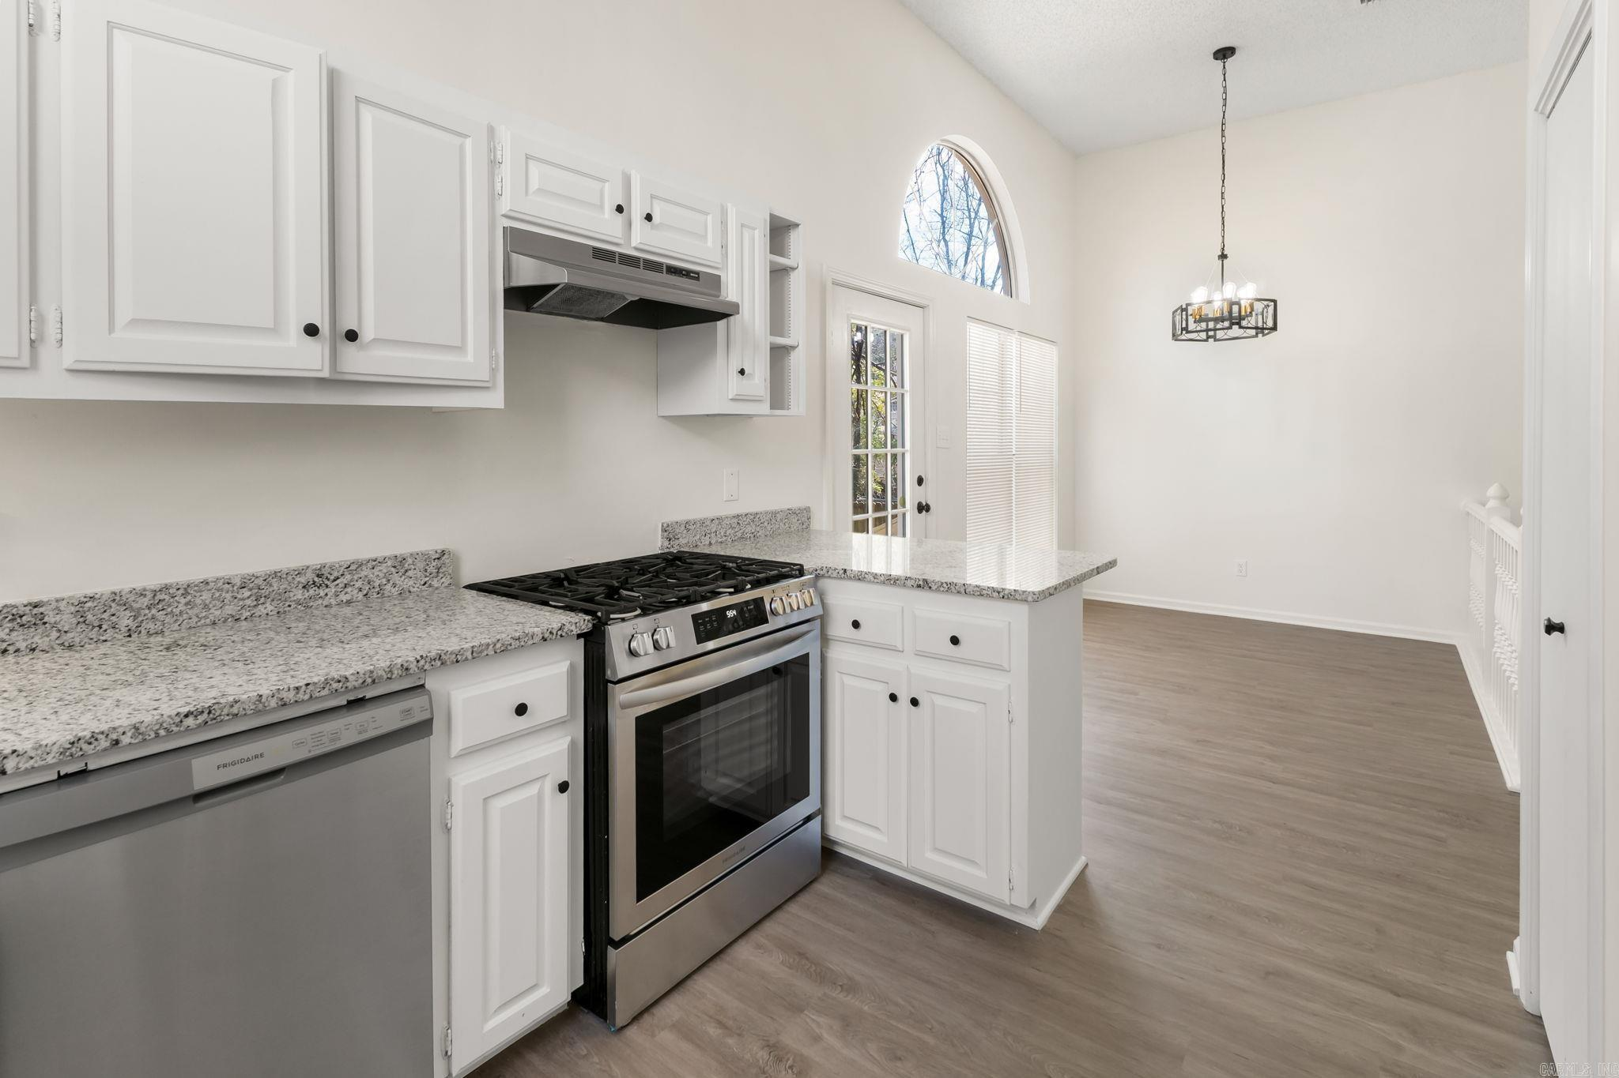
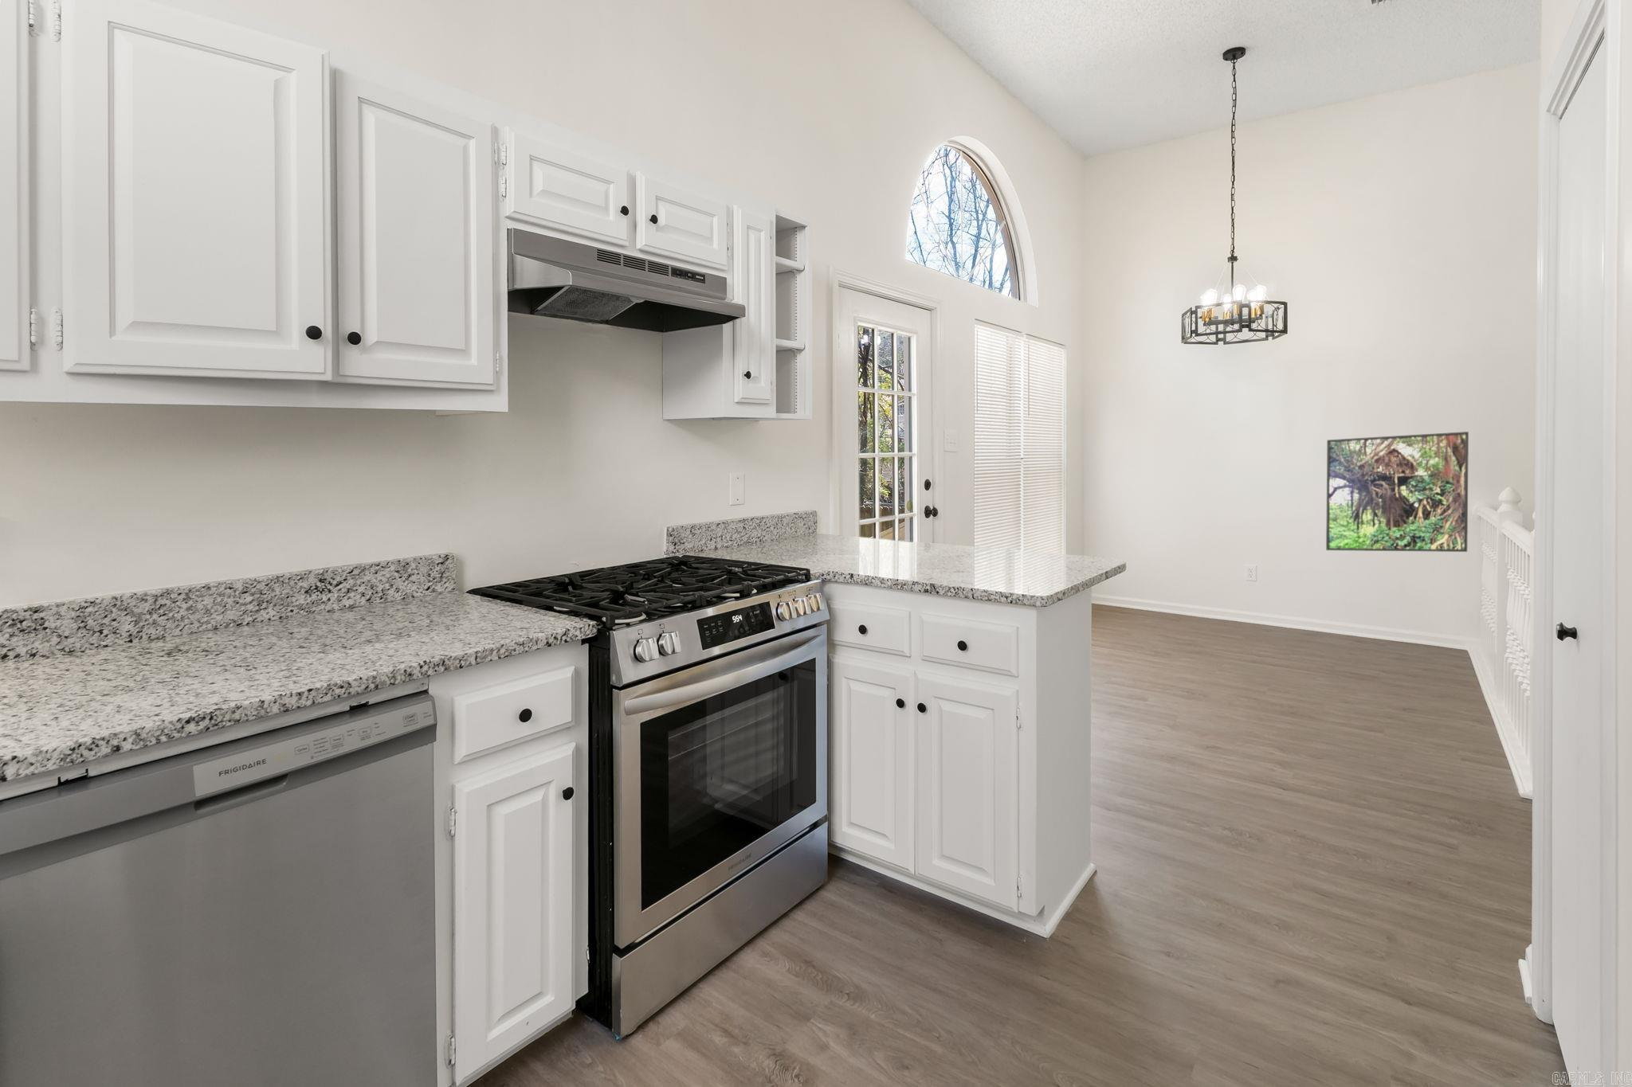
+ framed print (1394, 493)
